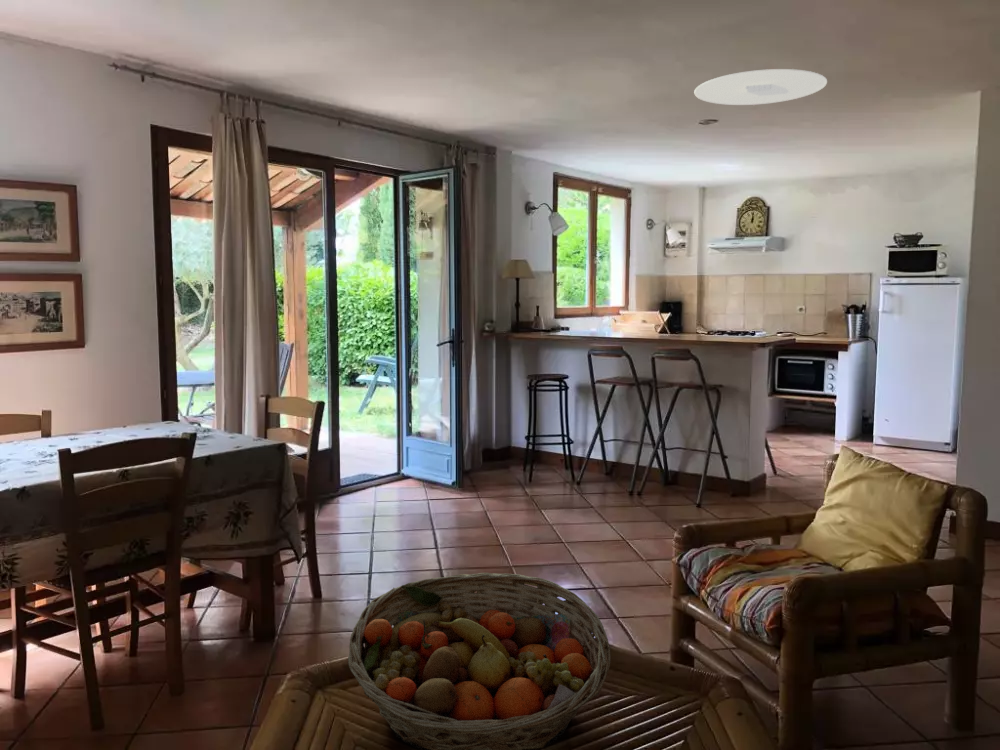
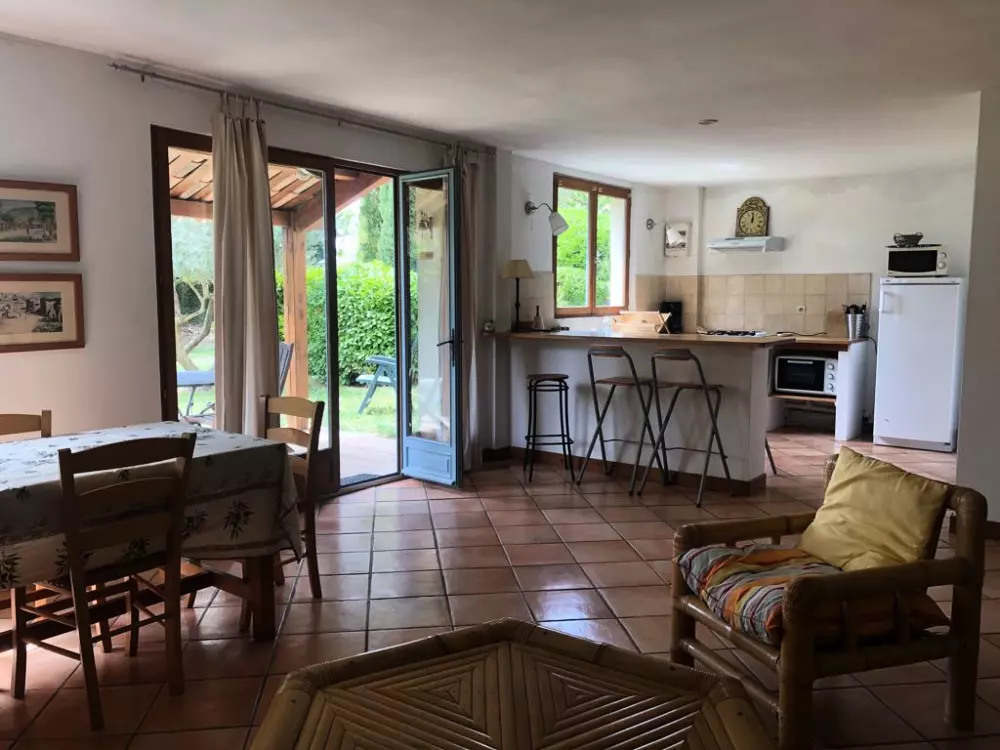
- fruit basket (479, 659)
- ceiling light (759, 82)
